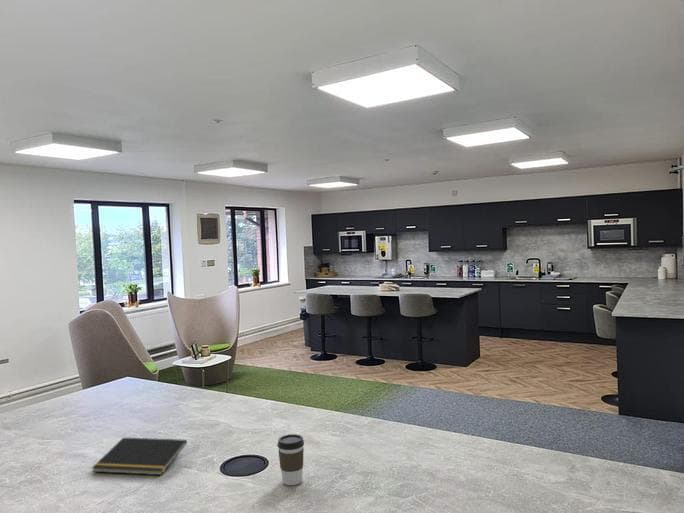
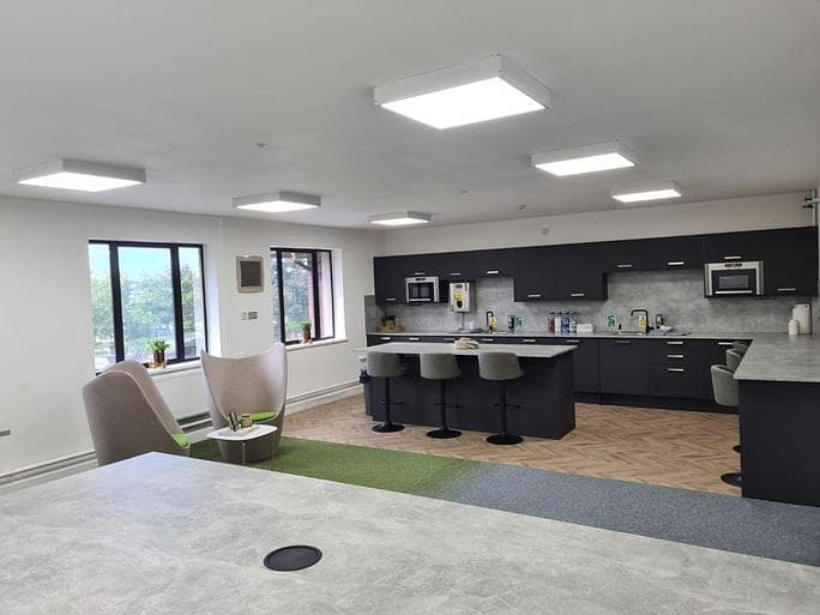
- coffee cup (291, 459)
- notepad (141, 455)
